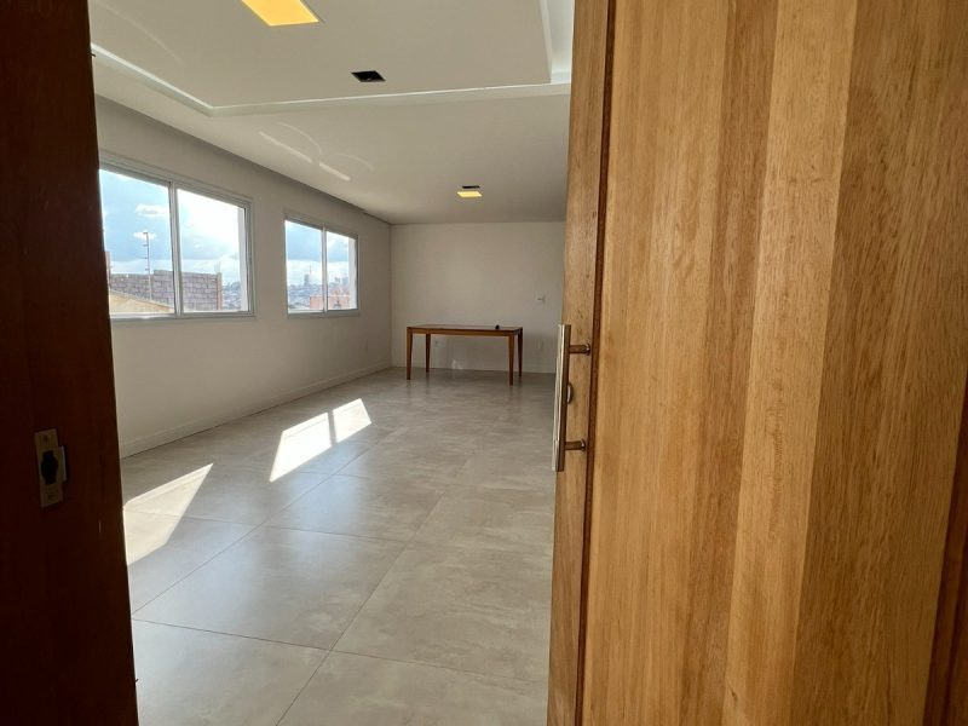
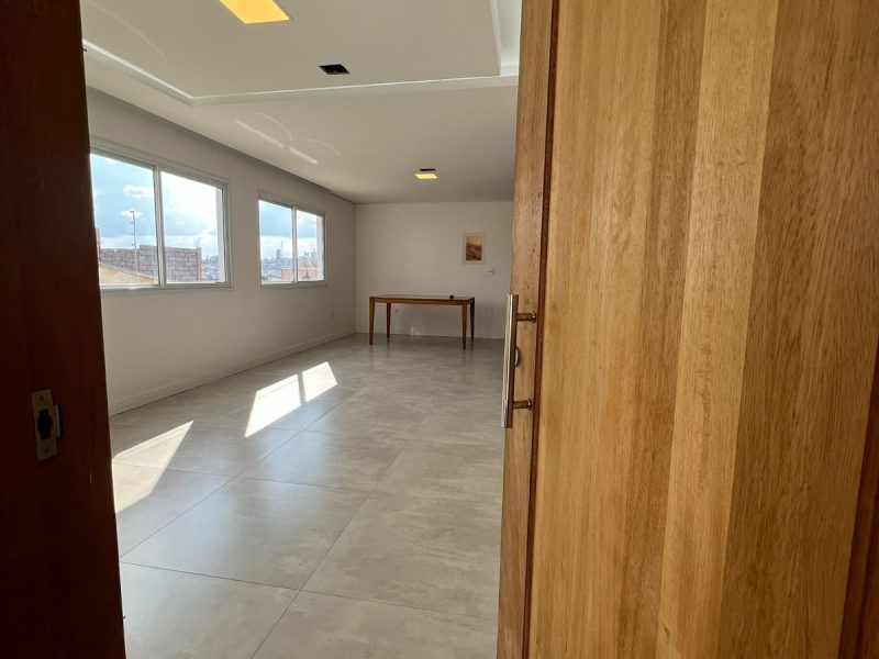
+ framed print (474, 248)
